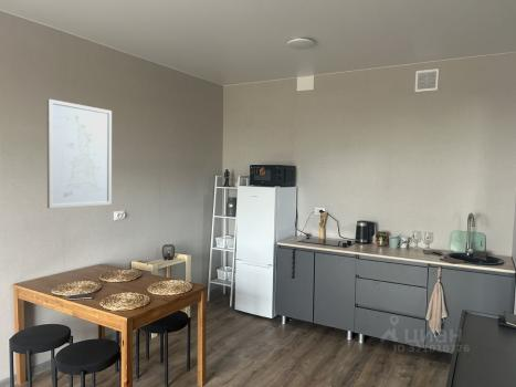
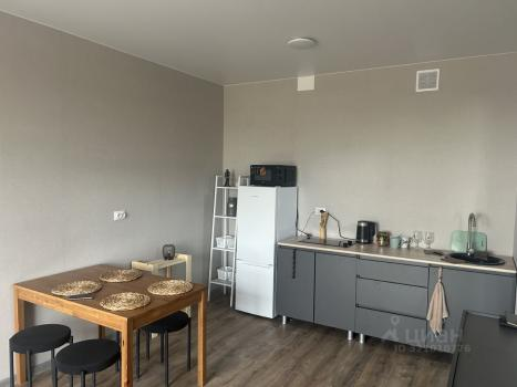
- wall art (81, 156)
